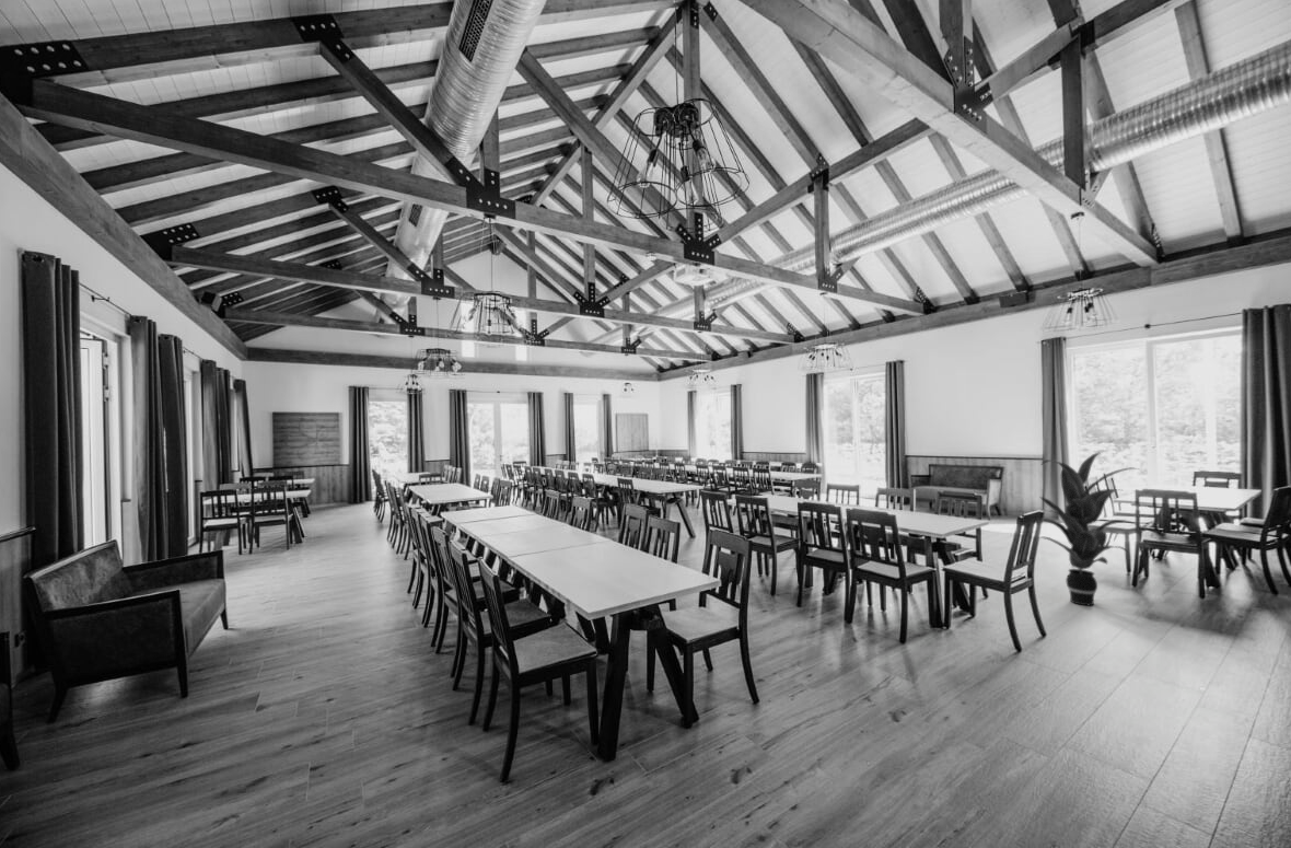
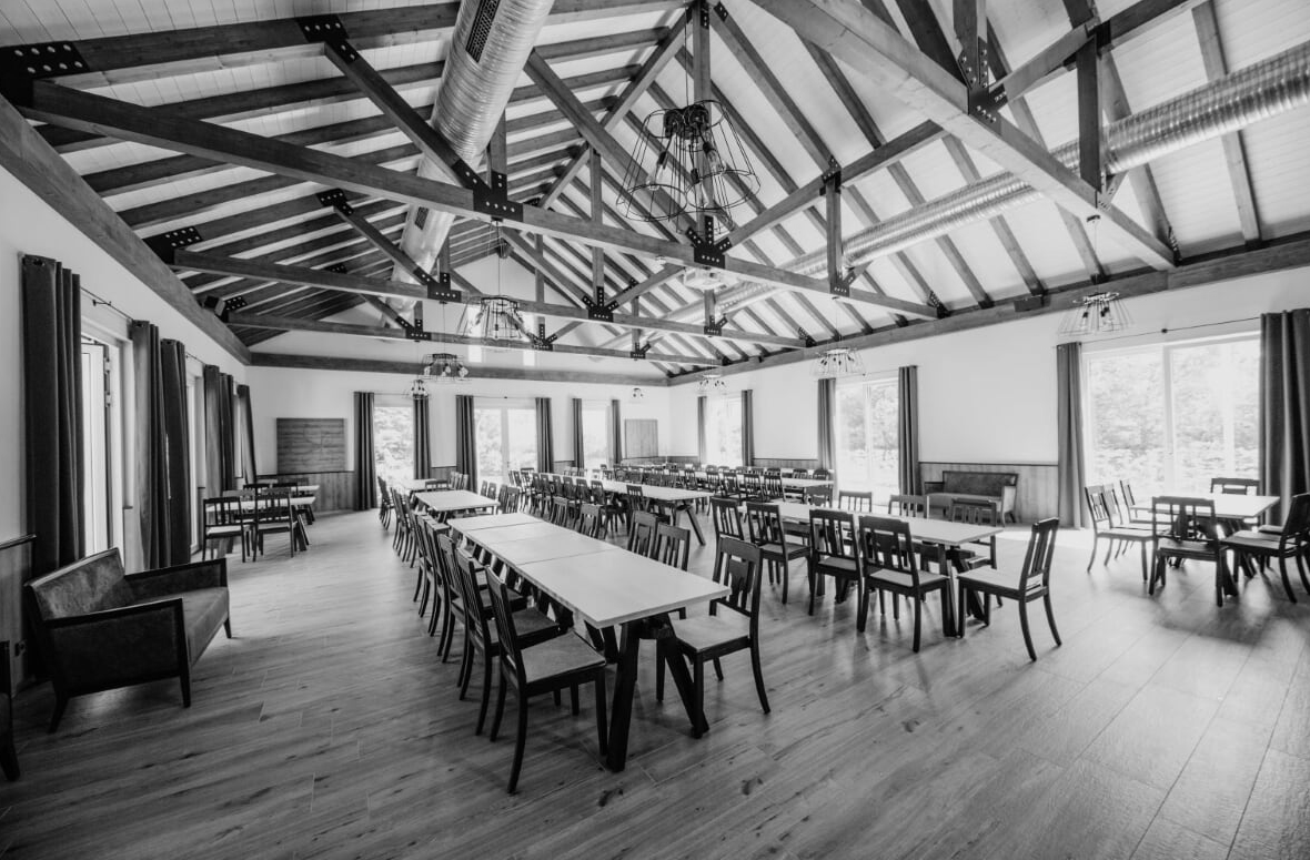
- indoor plant (1088, 527)
